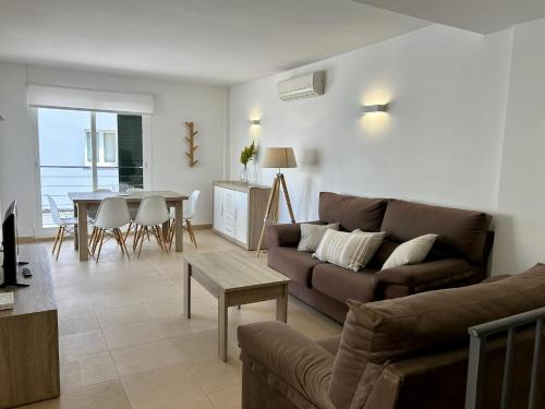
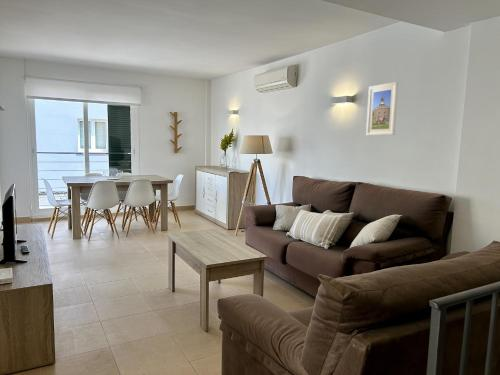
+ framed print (381, 110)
